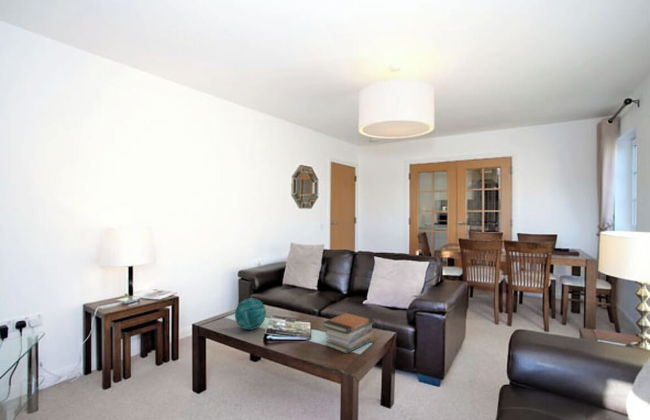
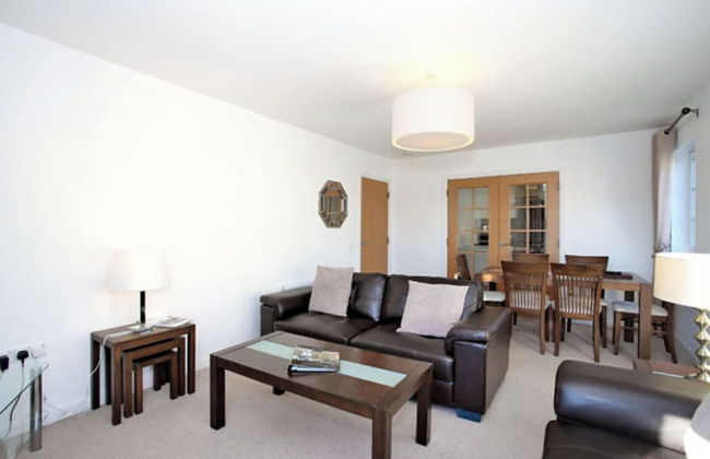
- decorative orb (250, 313)
- book stack (349, 331)
